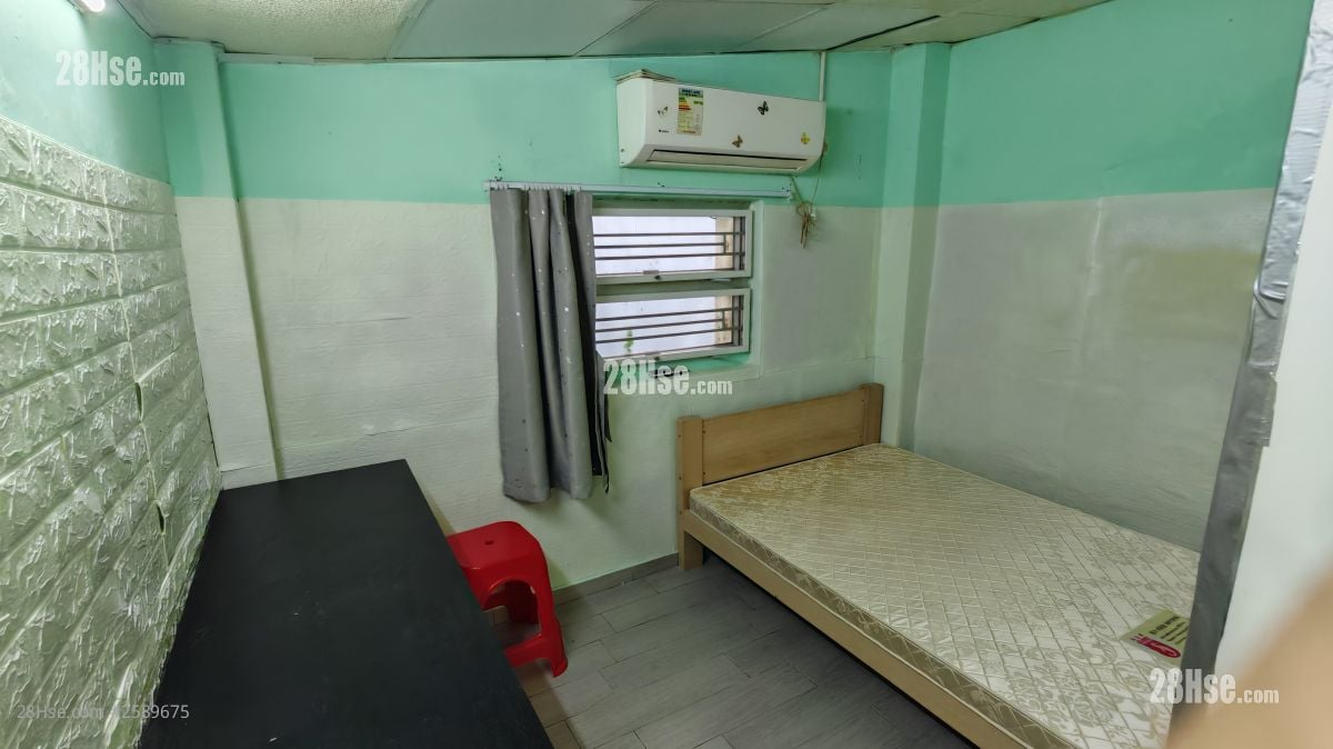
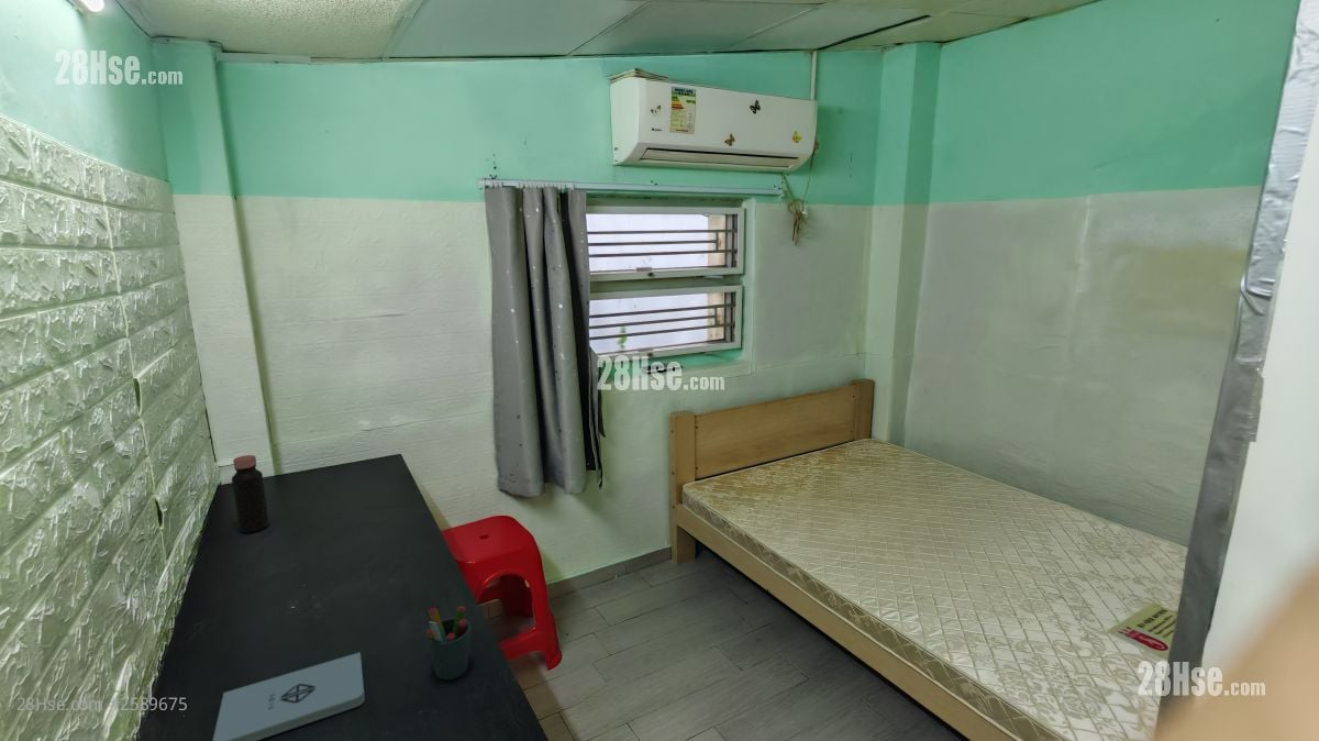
+ bottle (250, 493)
+ pen holder (448, 639)
+ notepad (293, 698)
